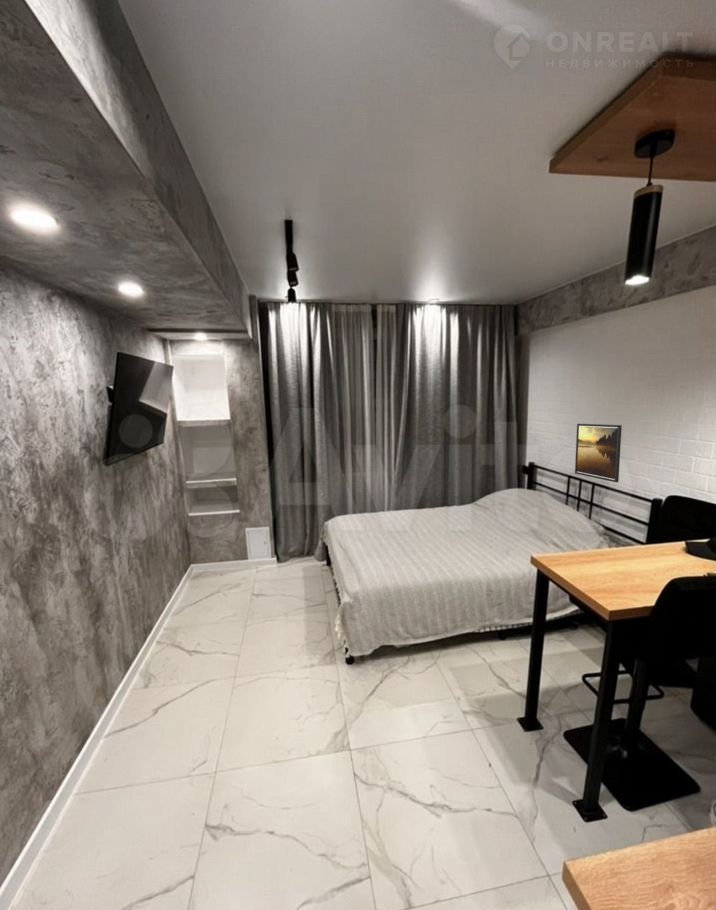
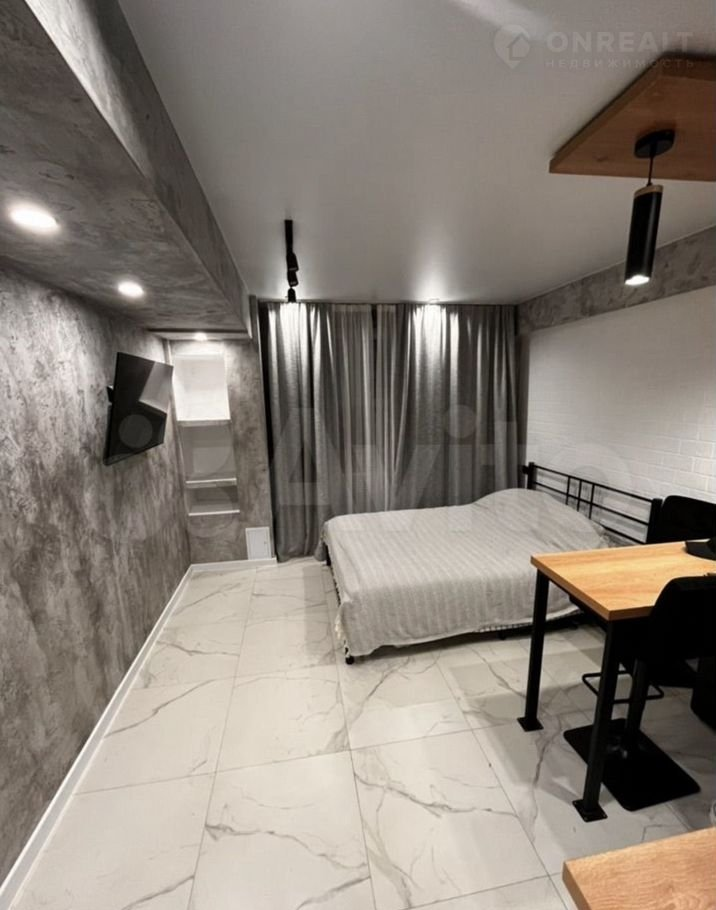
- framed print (596, 451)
